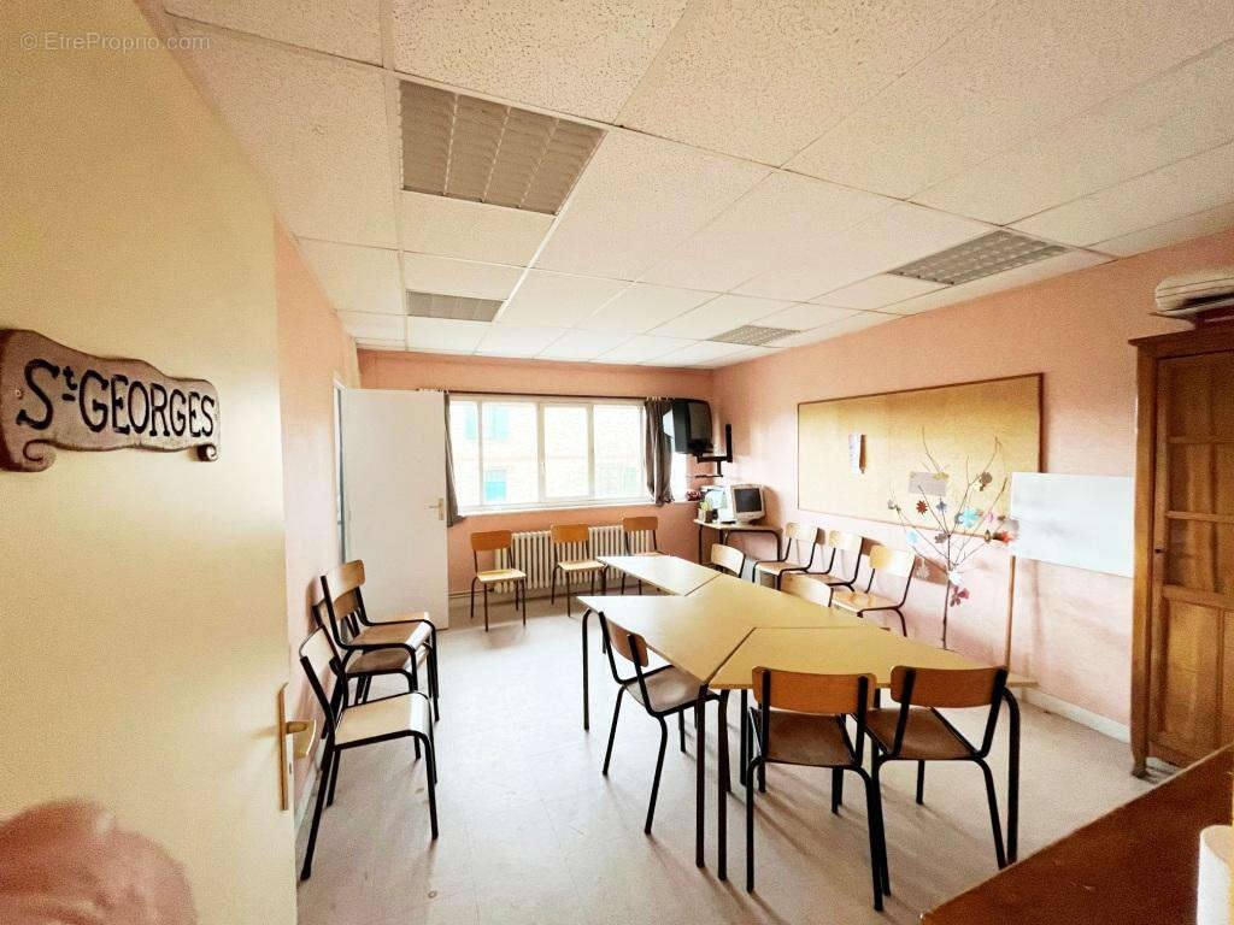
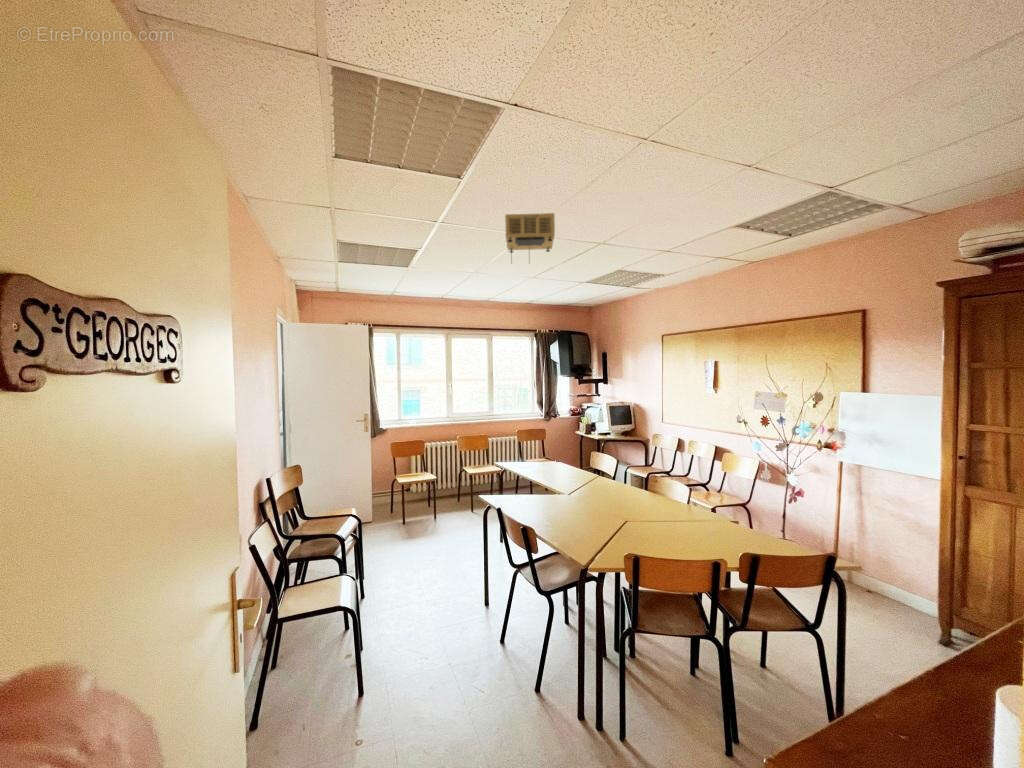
+ projector (529, 236)
